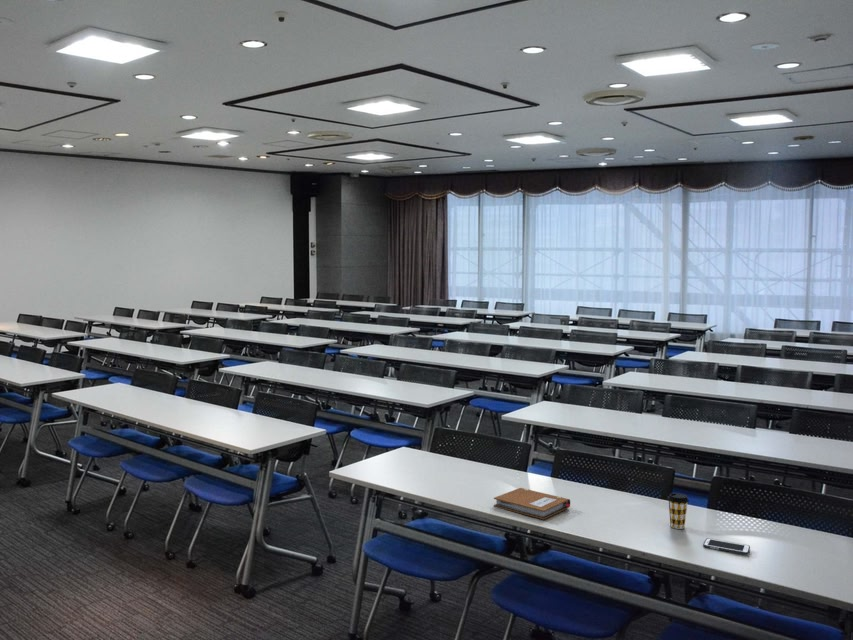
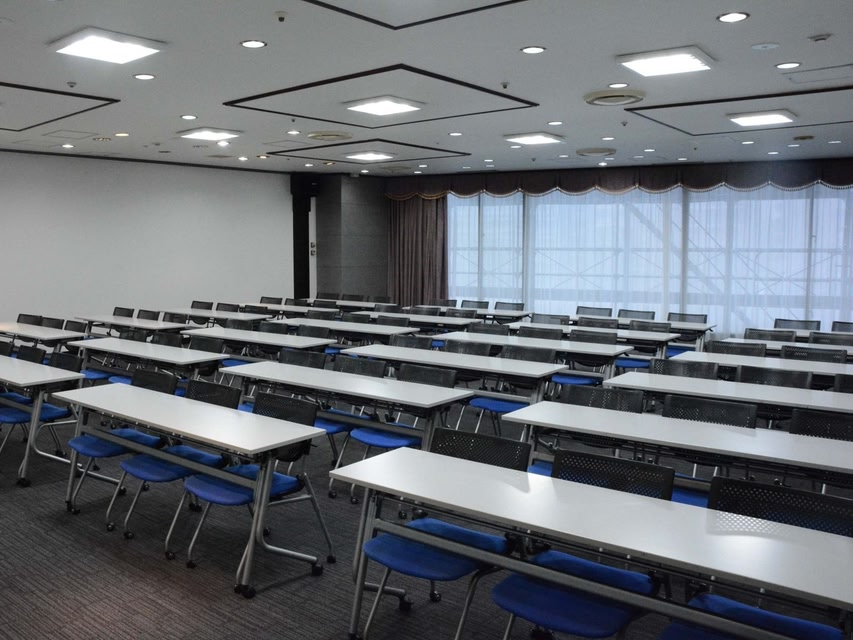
- notebook (533, 502)
- cell phone (726, 546)
- coffee cup (677, 511)
